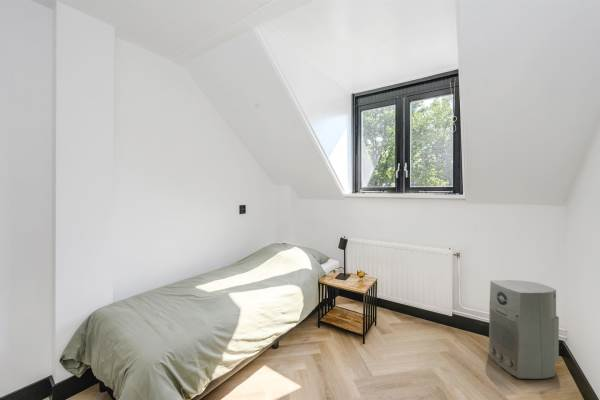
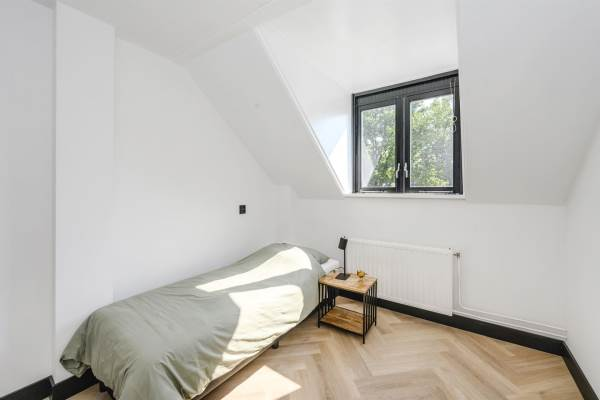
- air purifier (522, 325)
